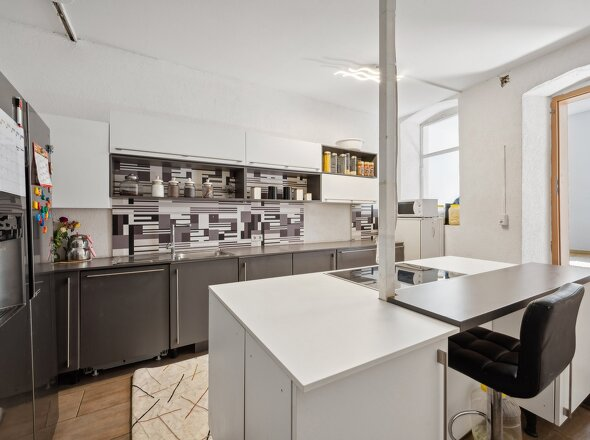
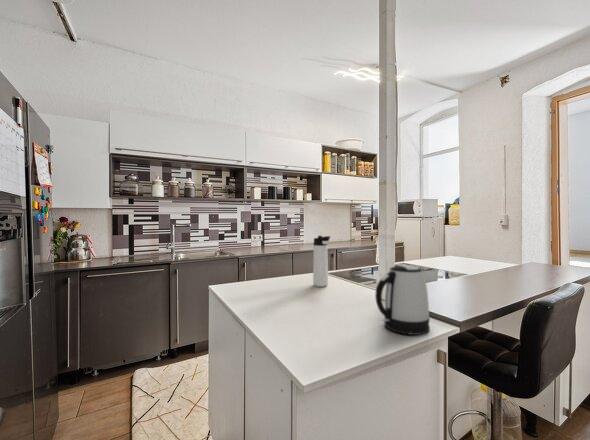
+ kettle (401, 297)
+ thermos bottle (322, 260)
